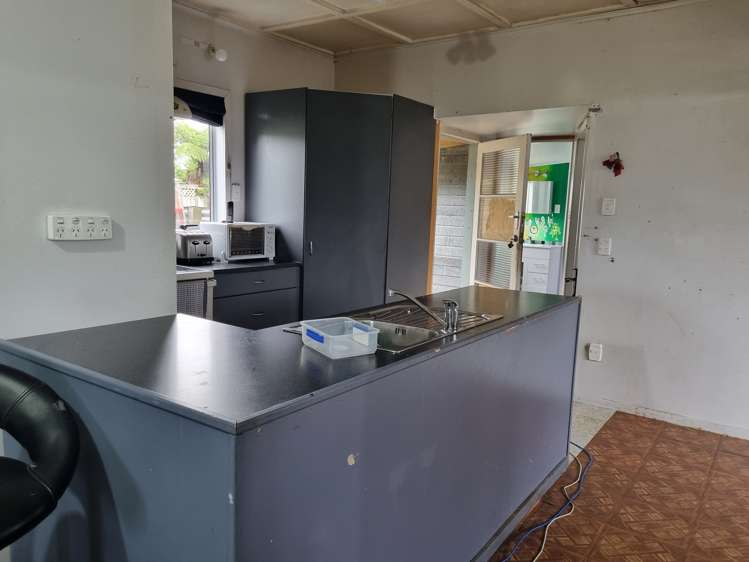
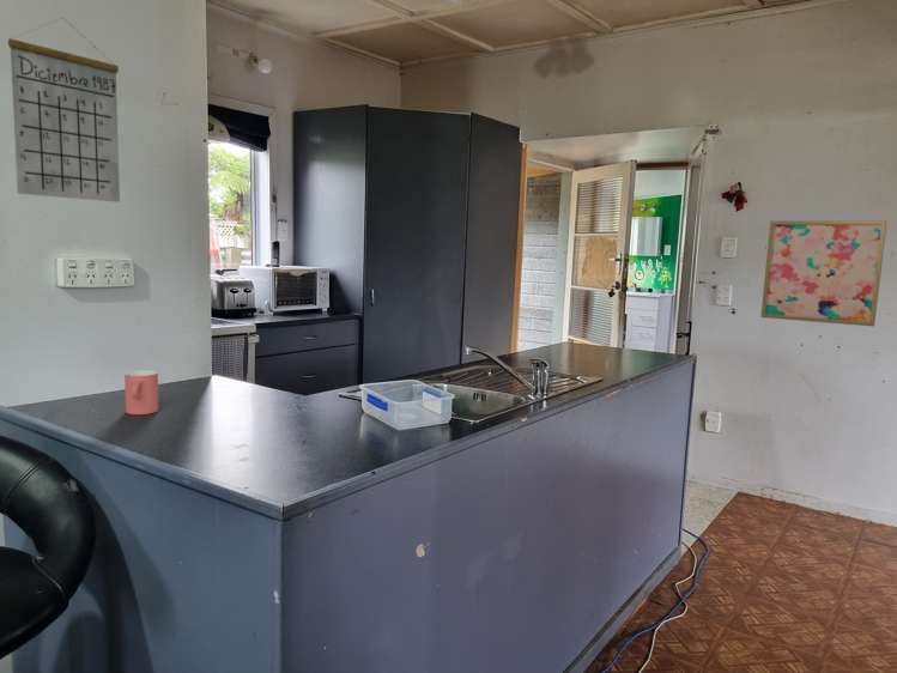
+ wall art (820, 272)
+ cup (140, 393)
+ calendar (68, 109)
